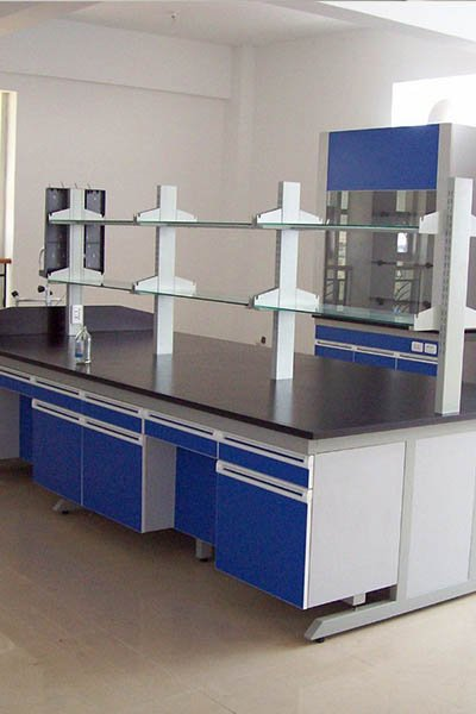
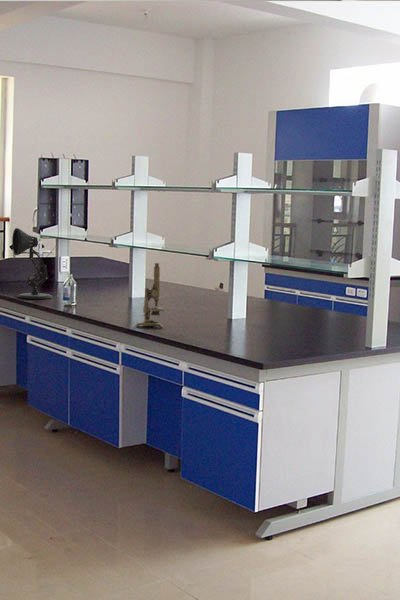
+ desk lamp (33, 262)
+ microscope (150, 294)
